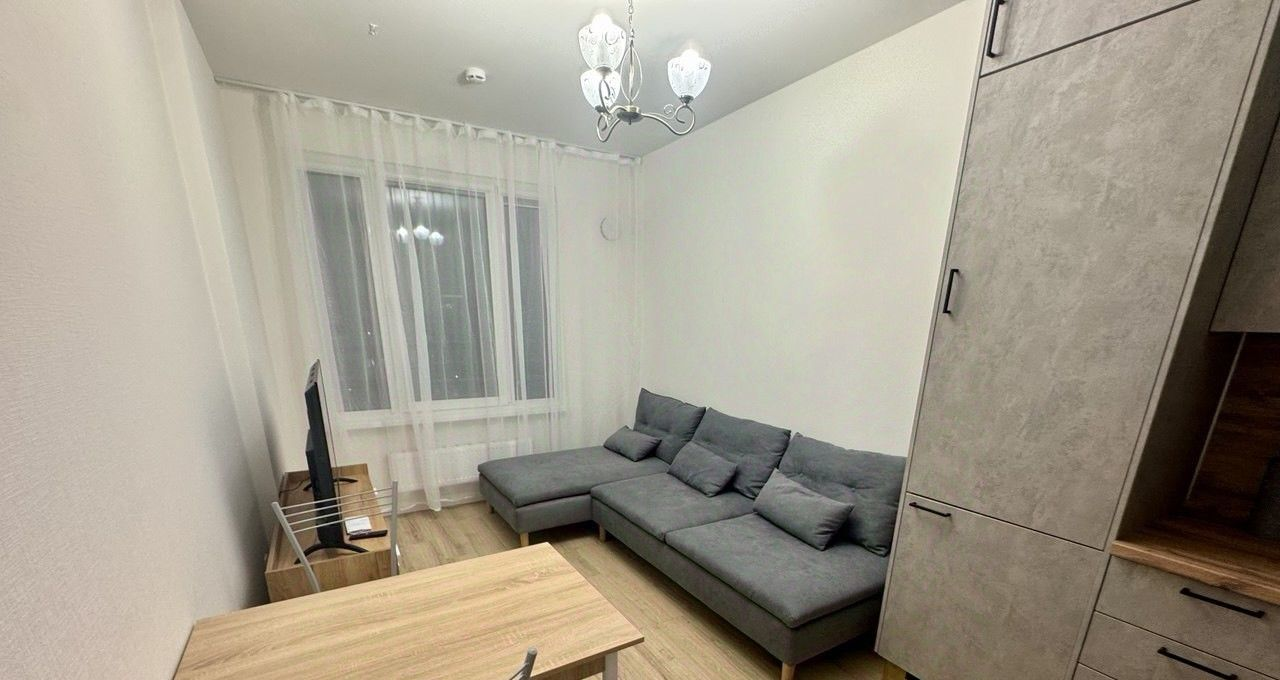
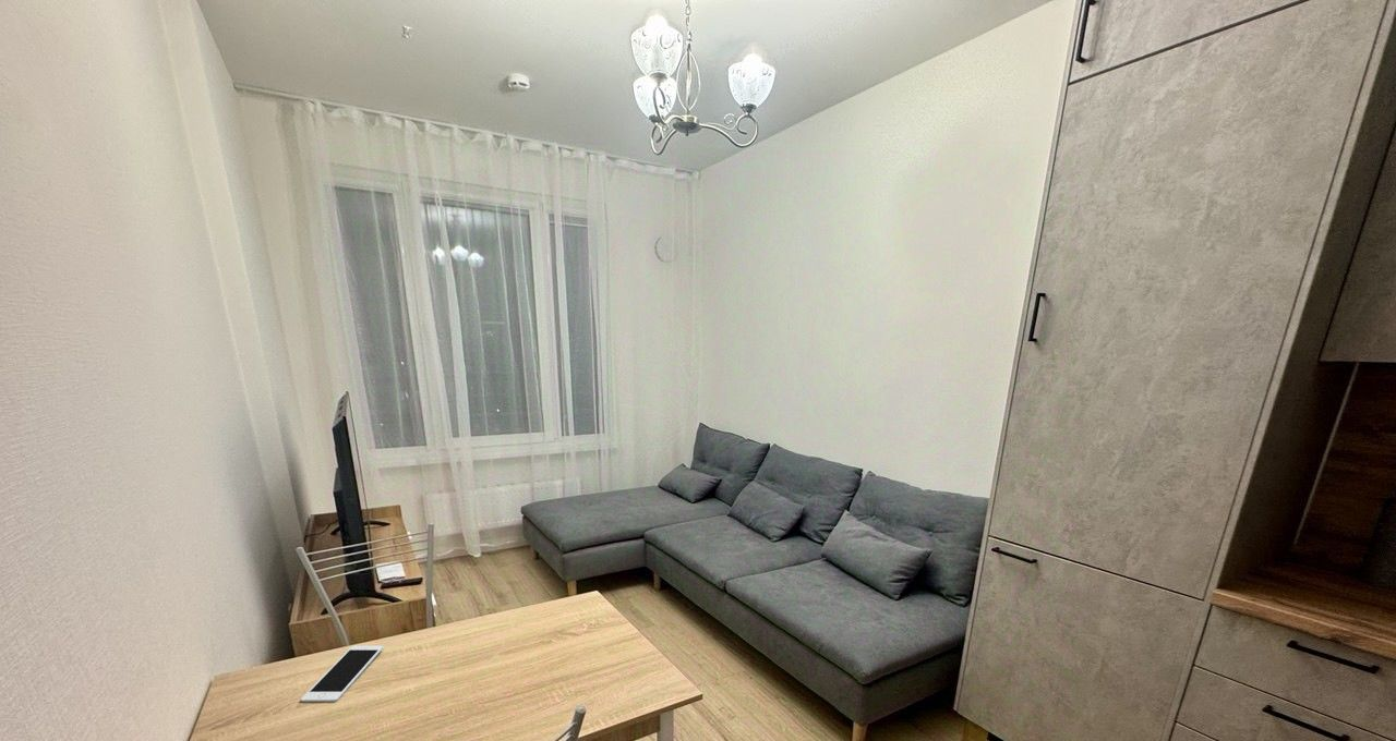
+ cell phone (345, 671)
